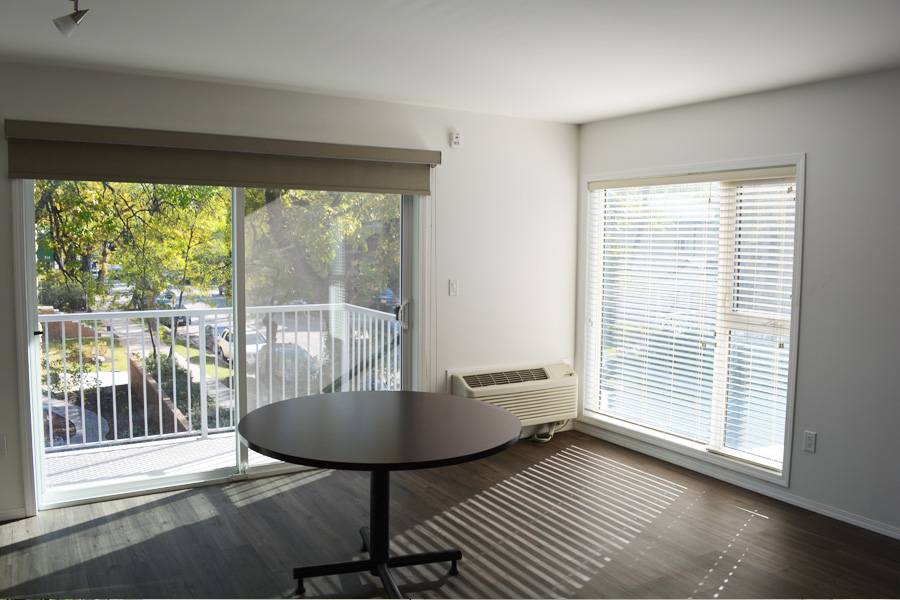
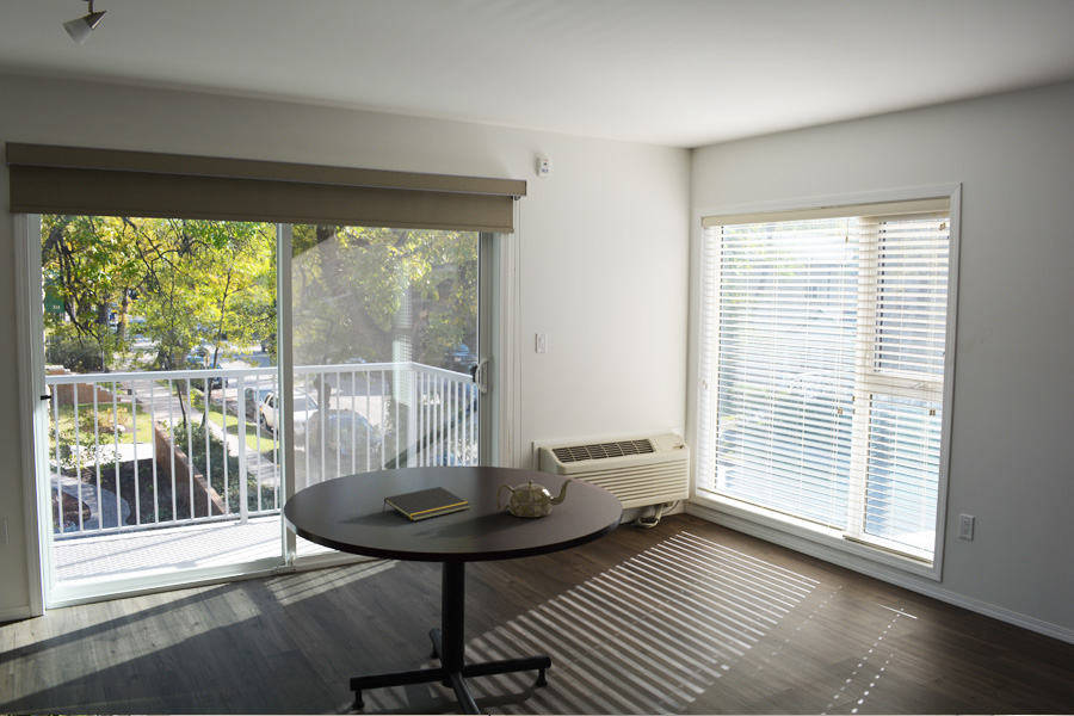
+ notepad (427, 502)
+ teapot (533, 495)
